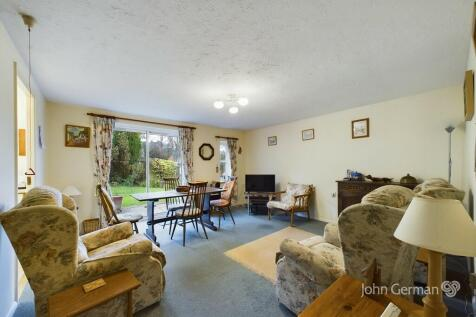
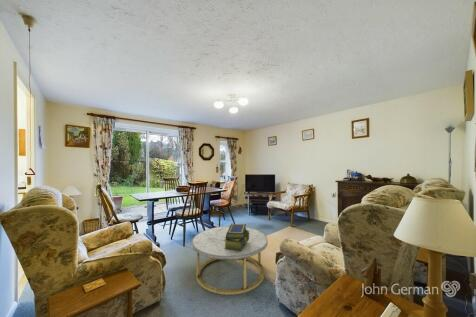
+ stack of books (237, 236)
+ coffee table (230, 255)
